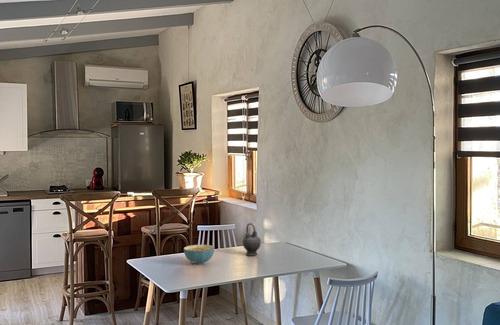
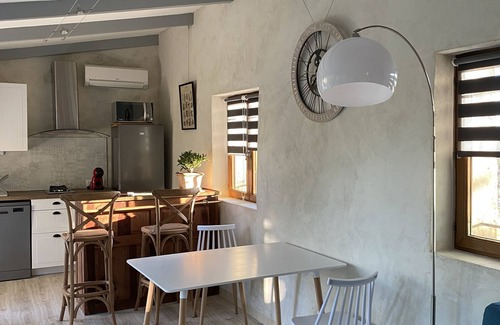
- teapot (250, 238)
- cereal bowl (199, 255)
